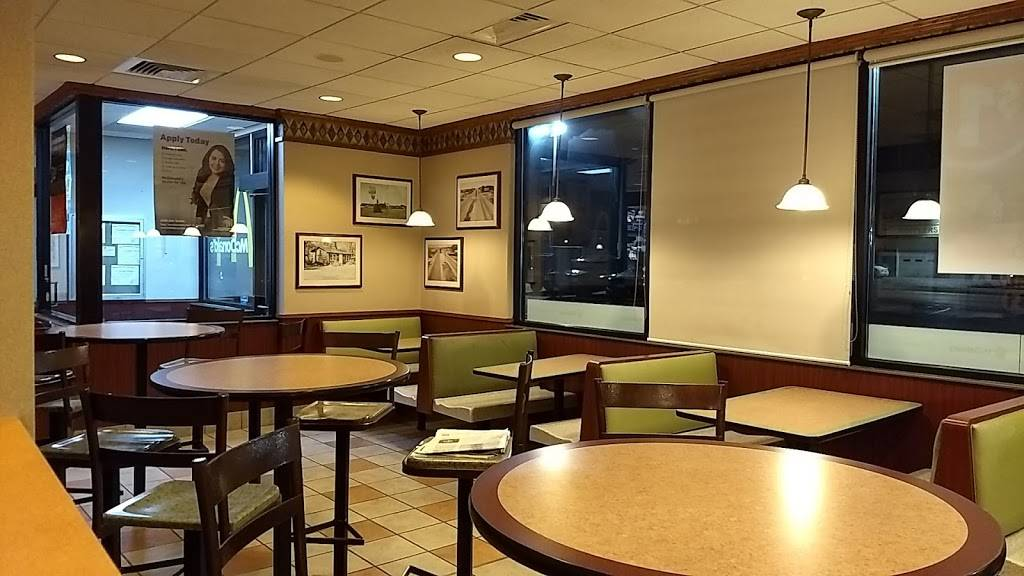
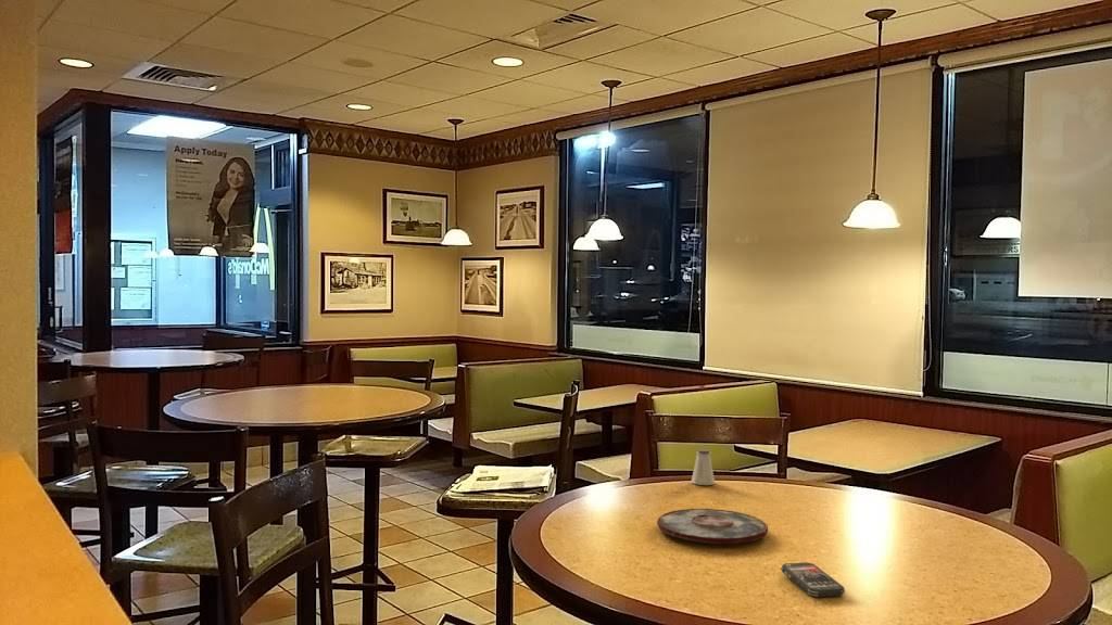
+ saltshaker (703, 465)
+ smartphone (811, 578)
+ plate (711, 525)
